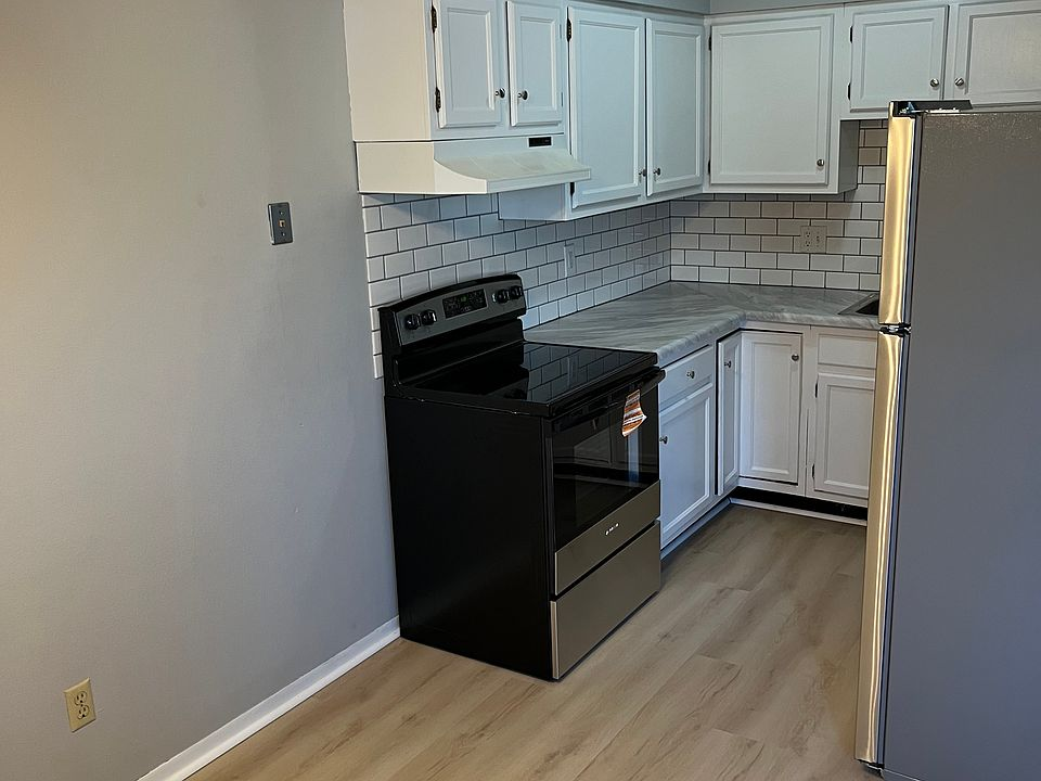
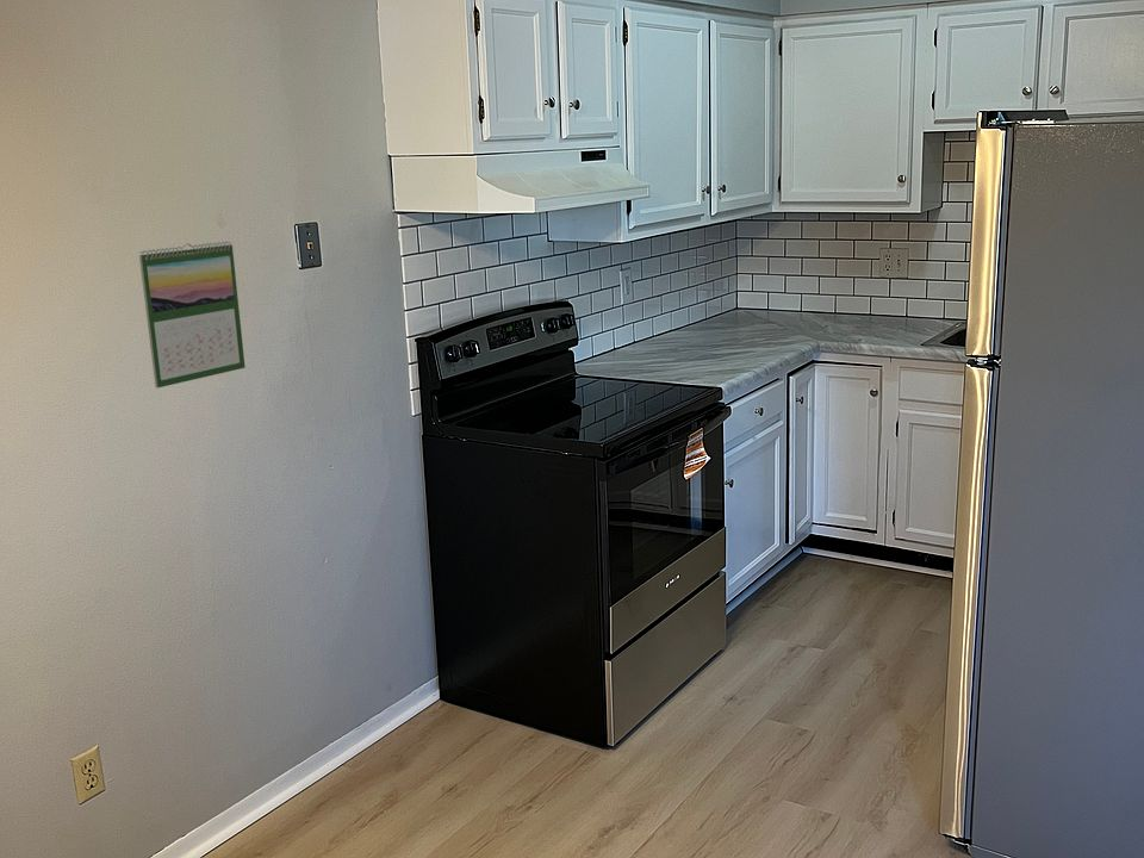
+ calendar (194, 311)
